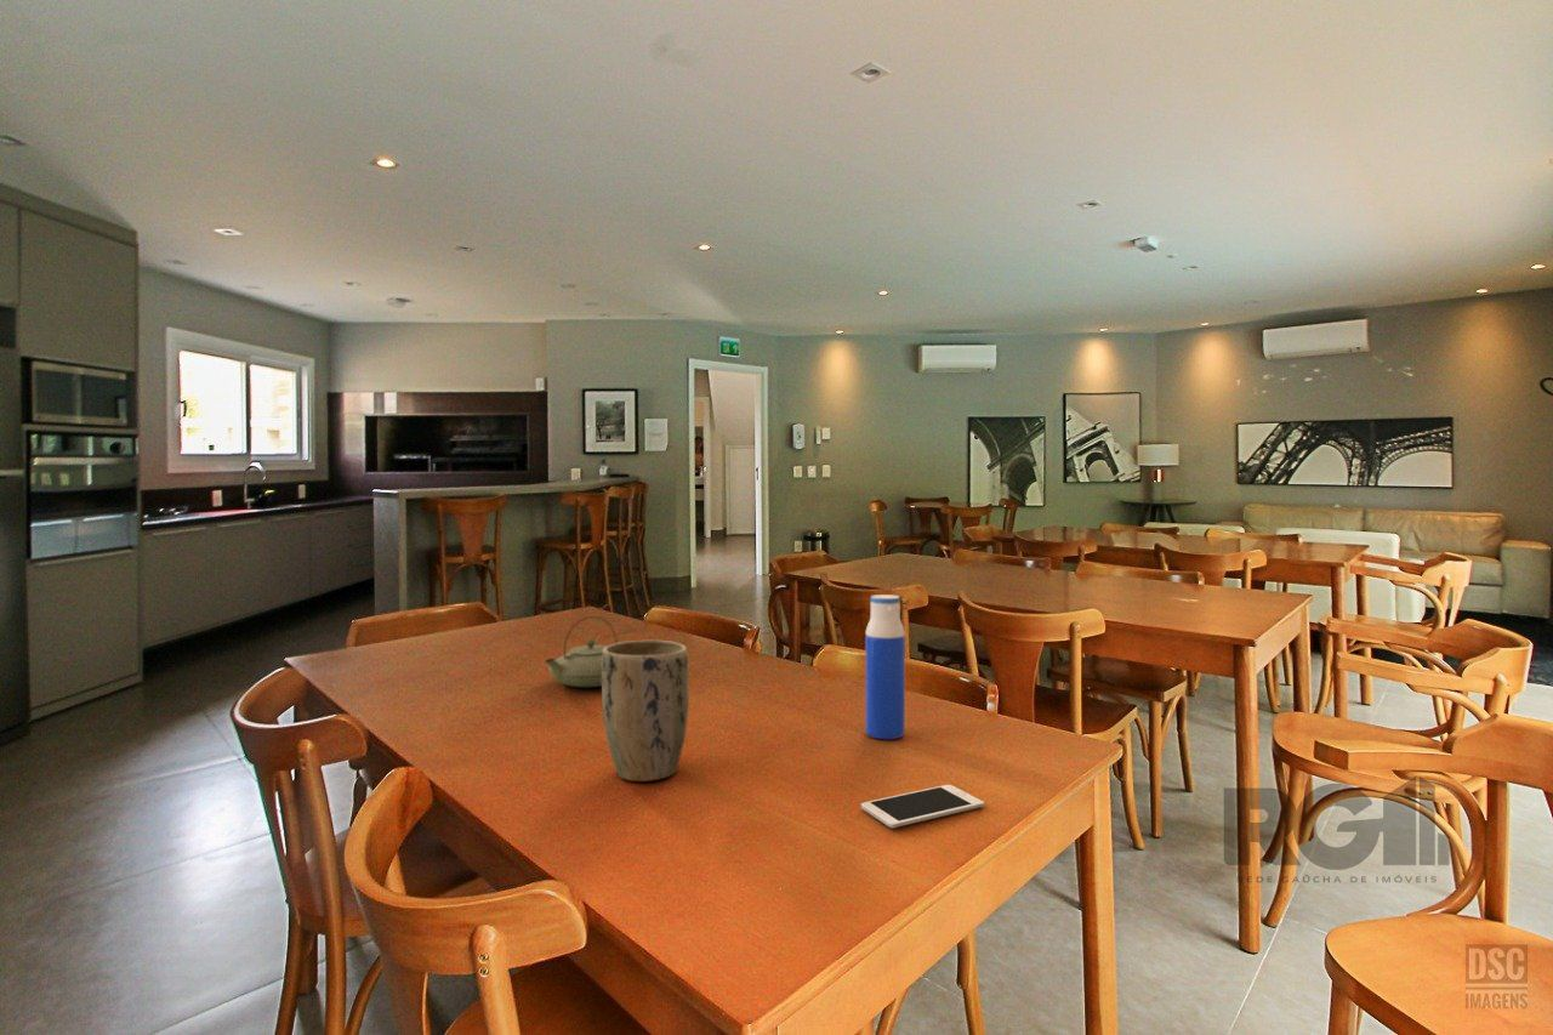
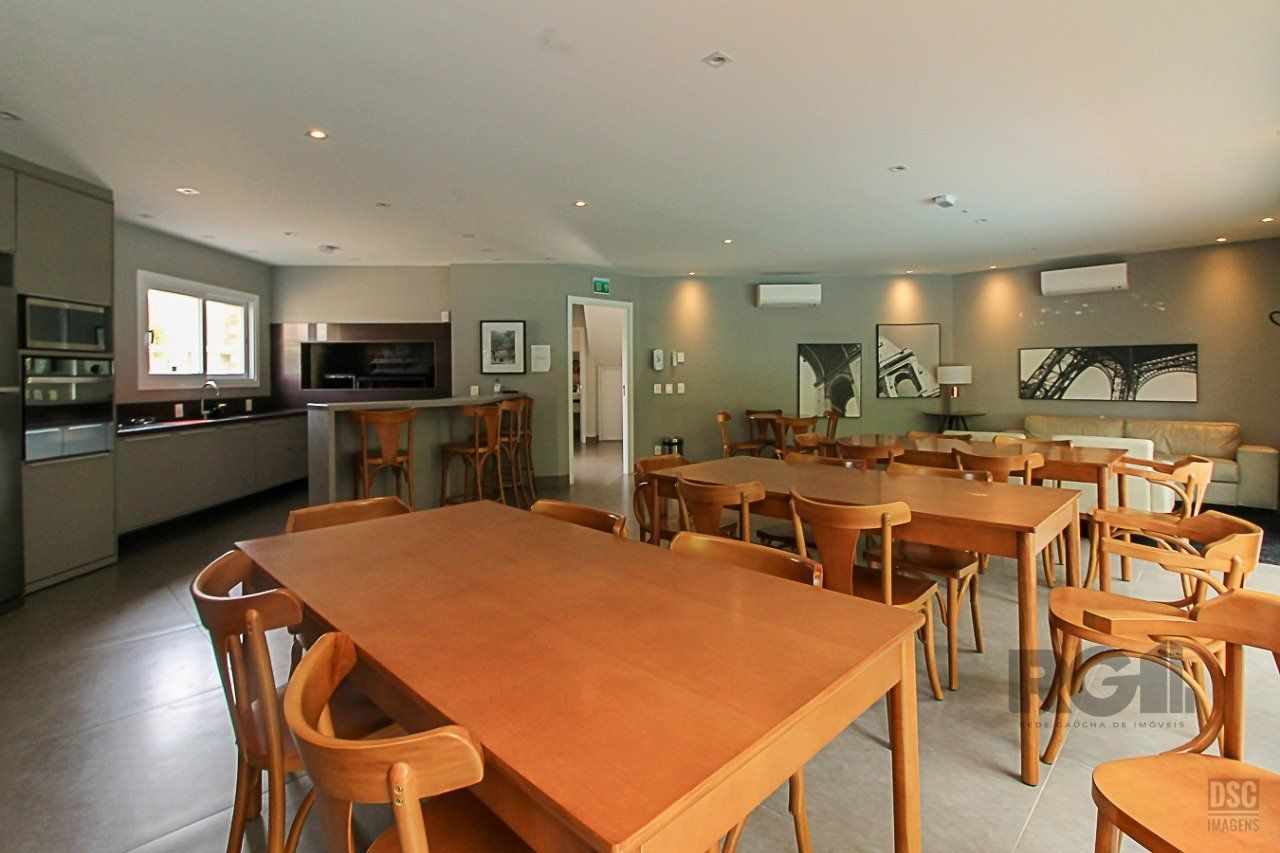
- water bottle (884, 665)
- plant pot (645, 709)
- cell phone (922, 804)
- teapot (586, 649)
